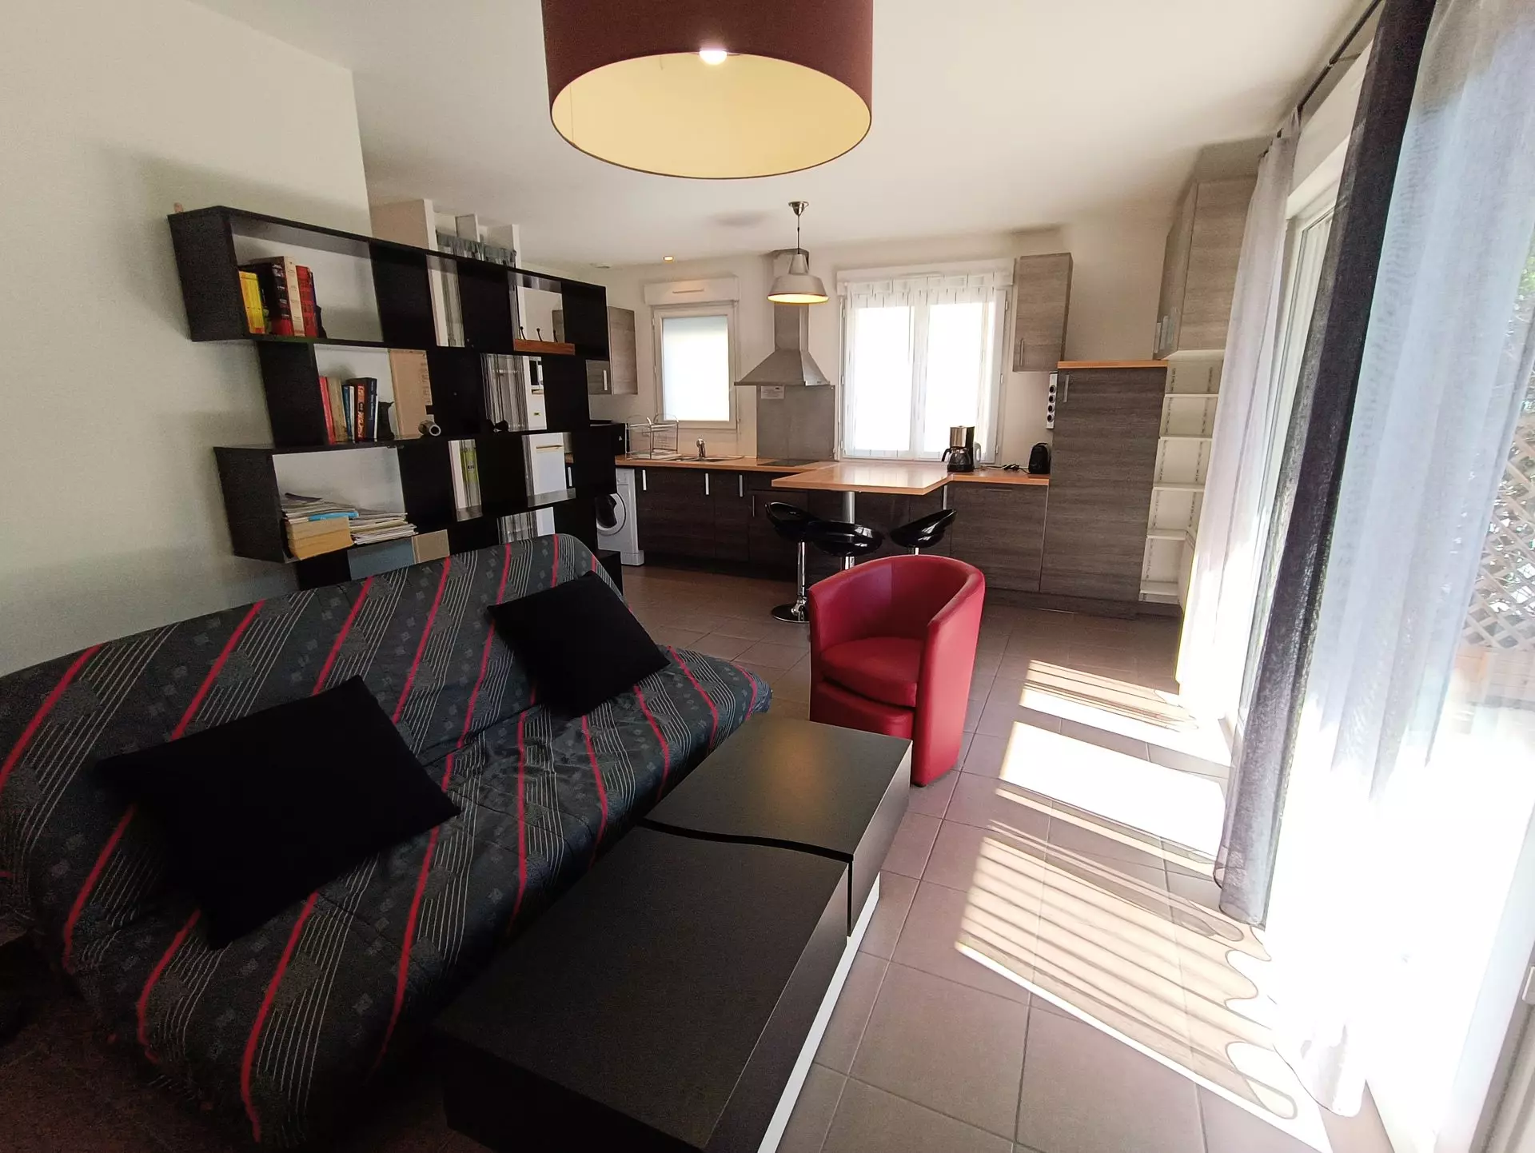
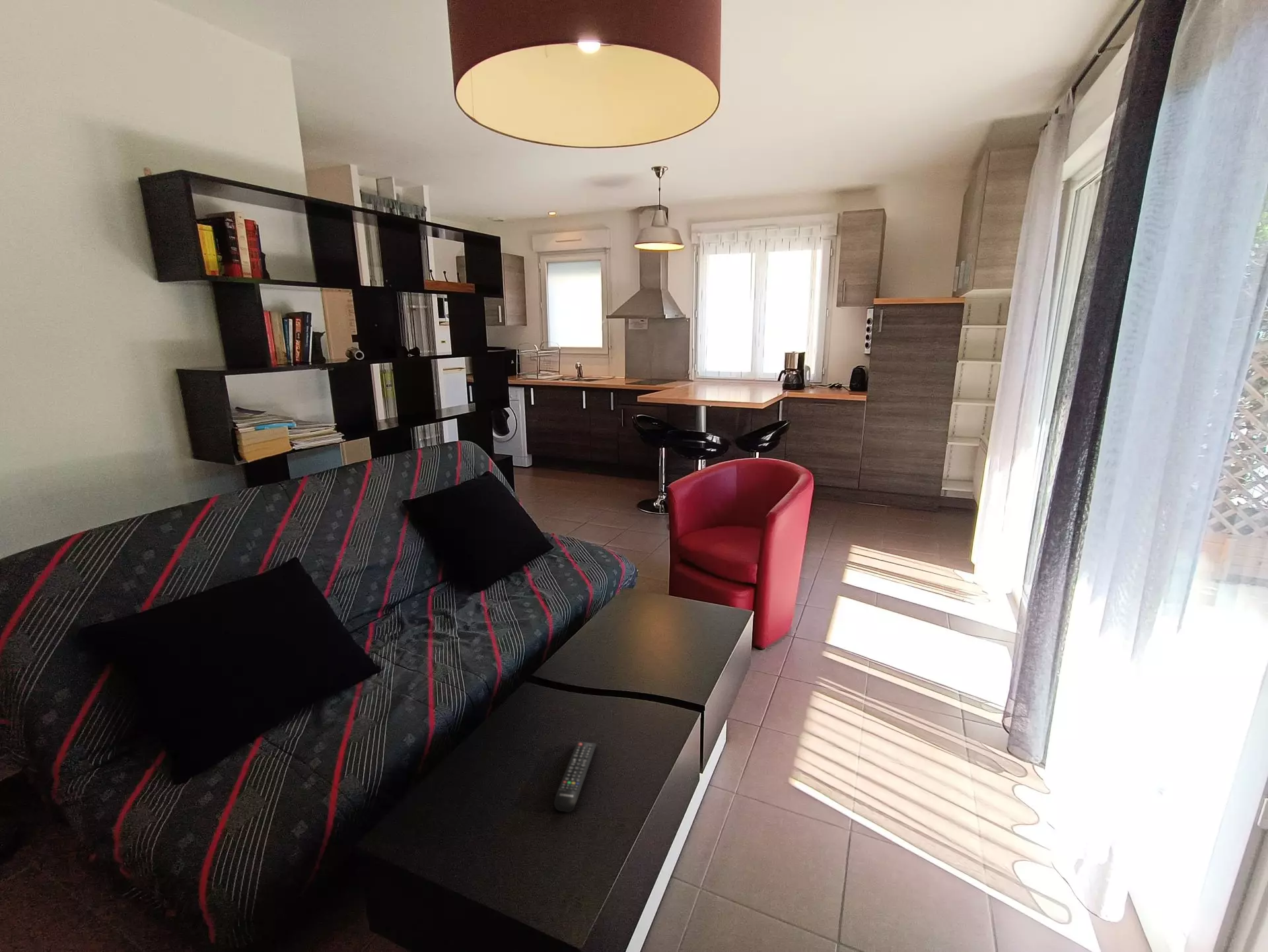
+ remote control (577, 772)
